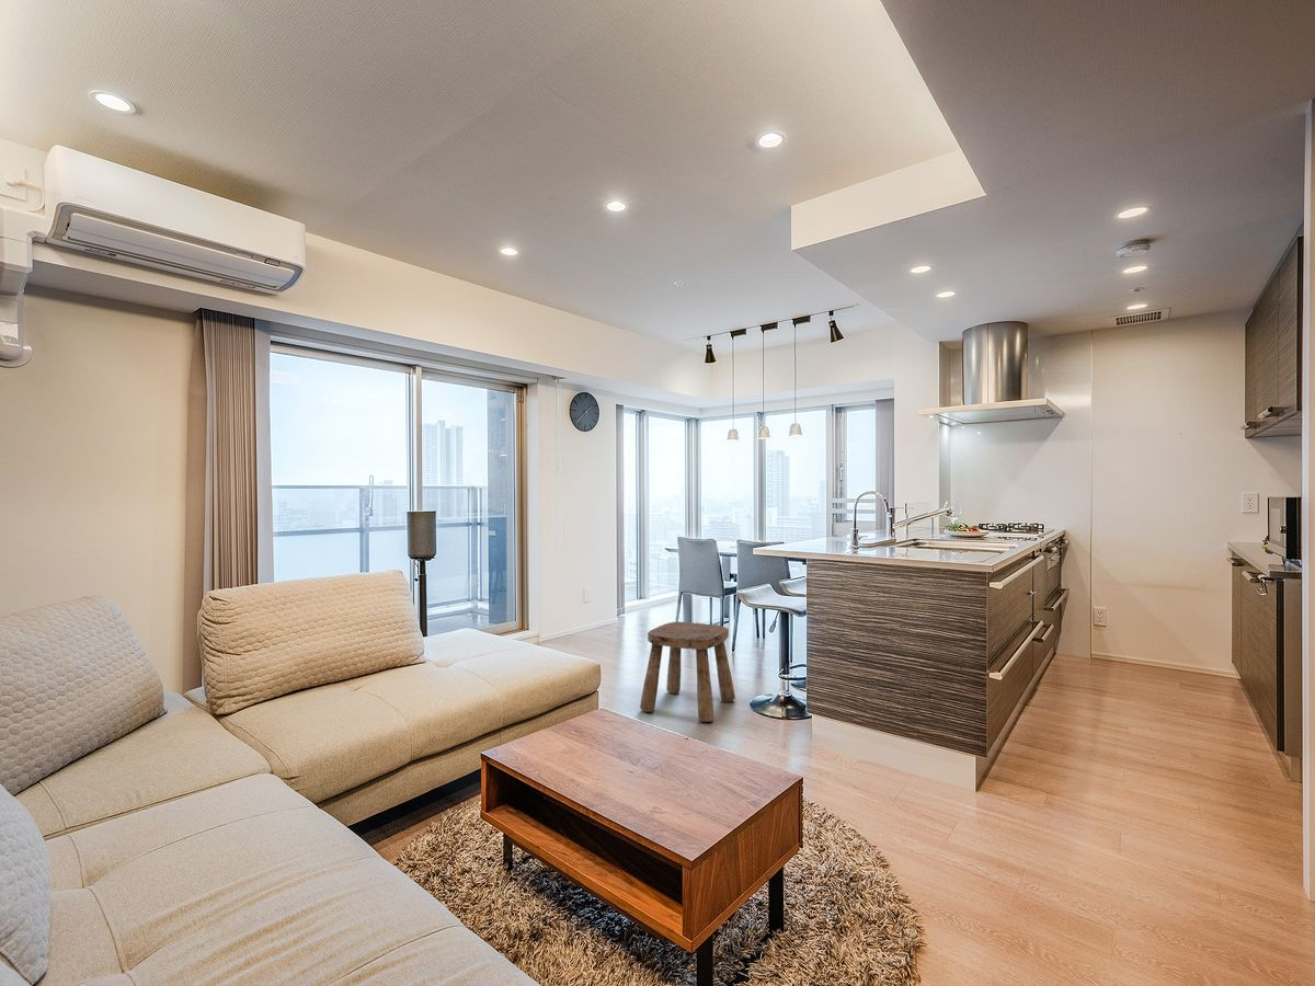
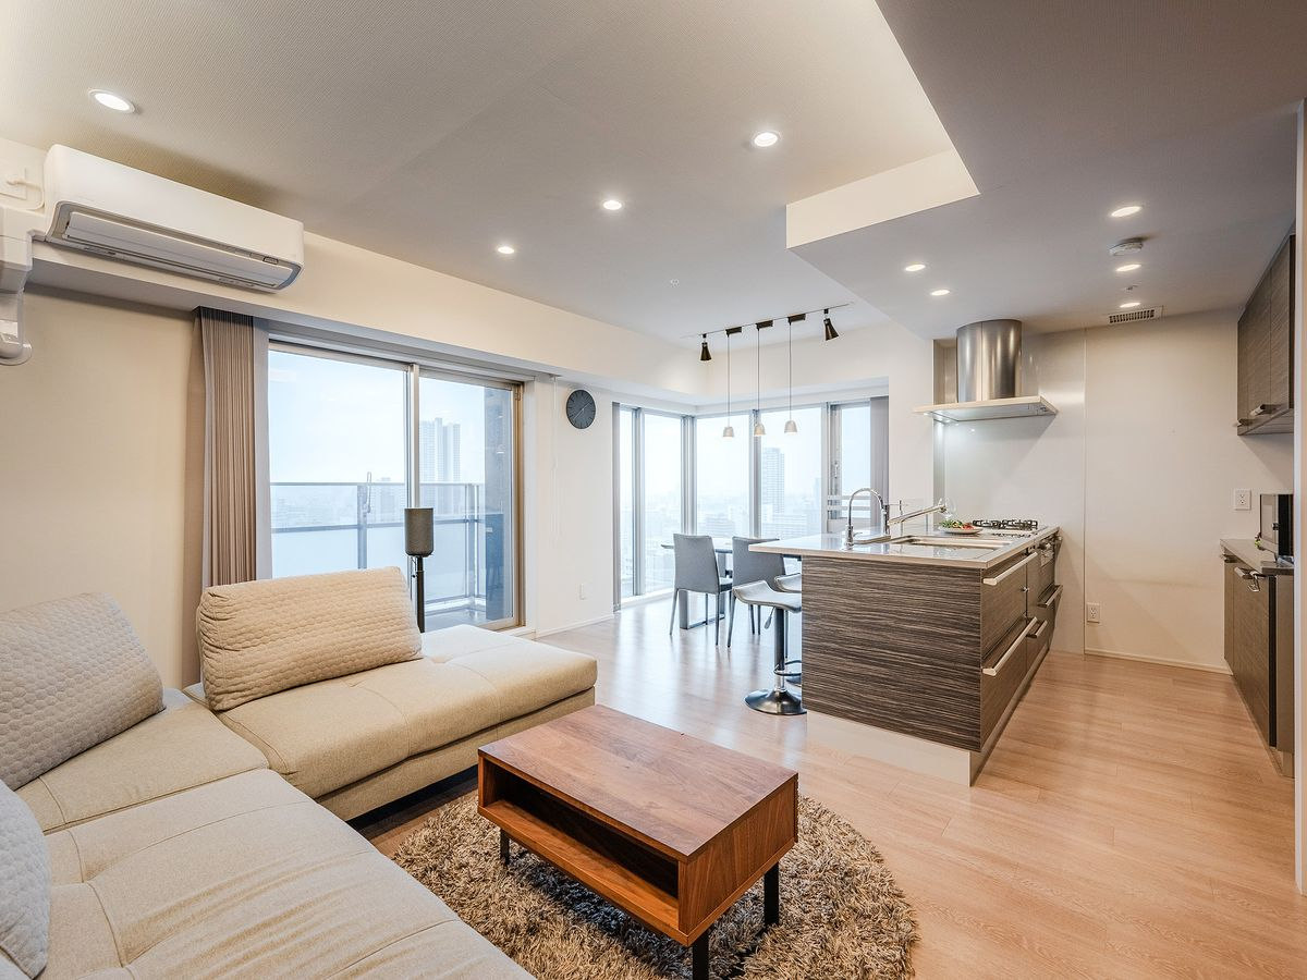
- stool (679, 667)
